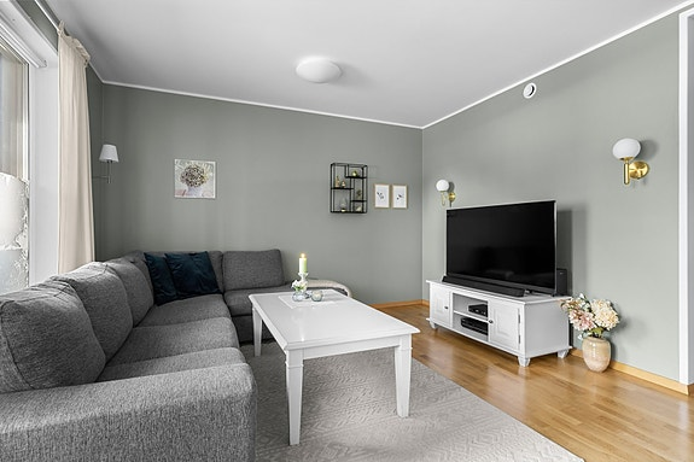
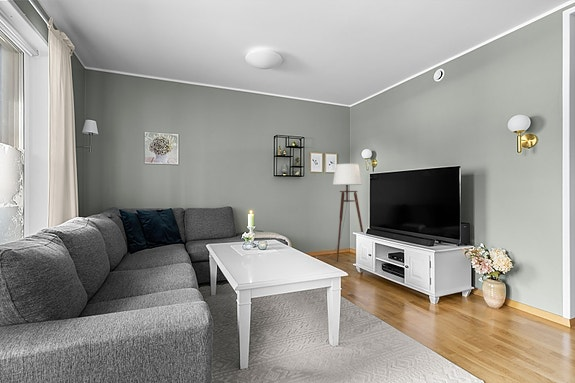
+ floor lamp (340, 211)
